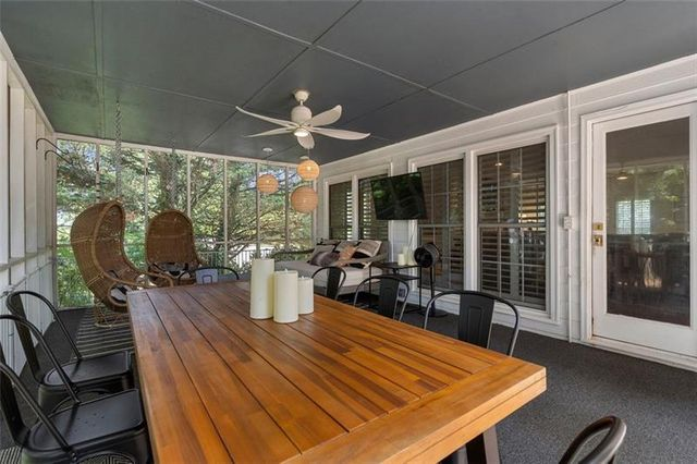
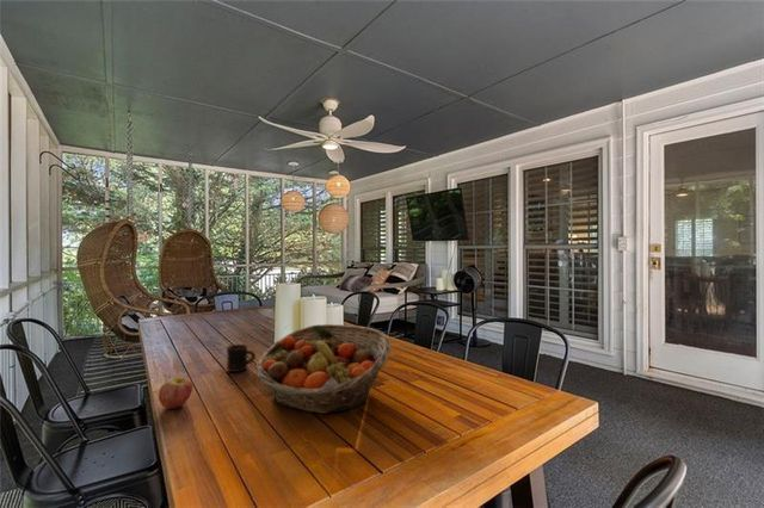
+ mug (241, 358)
+ fruit basket (324, 363)
+ apple (175, 392)
